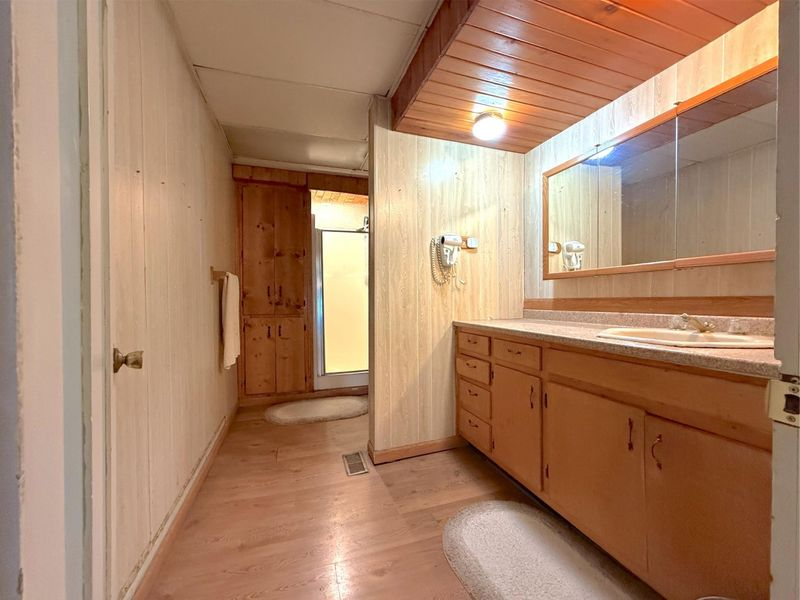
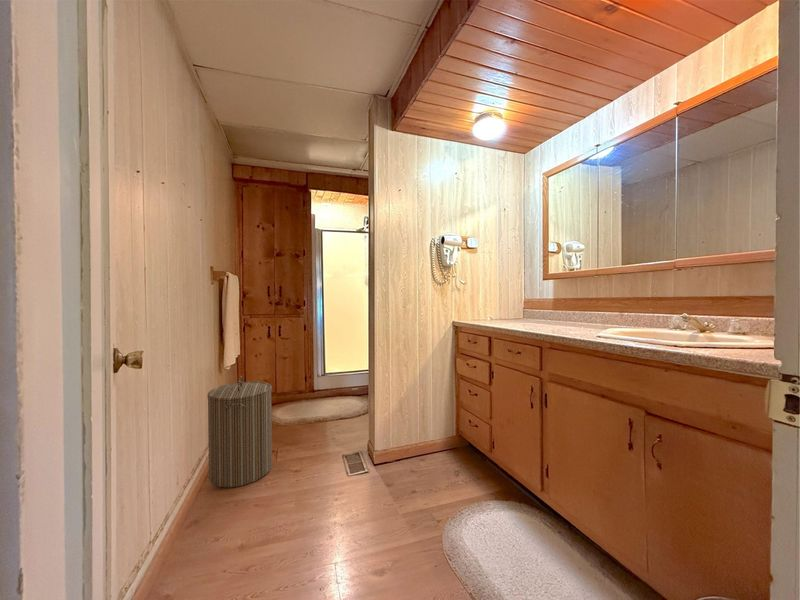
+ laundry hamper (241, 423)
